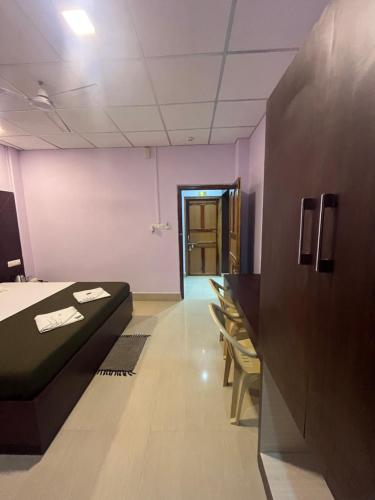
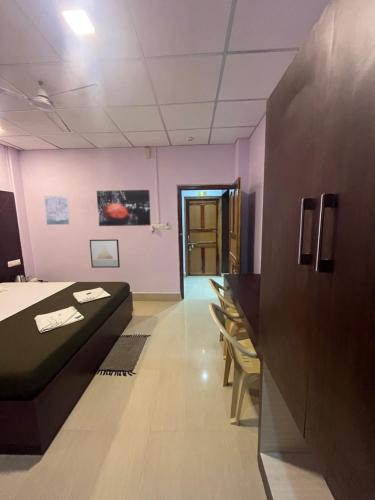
+ wall art (104, 253)
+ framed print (57, 210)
+ wall art (123, 208)
